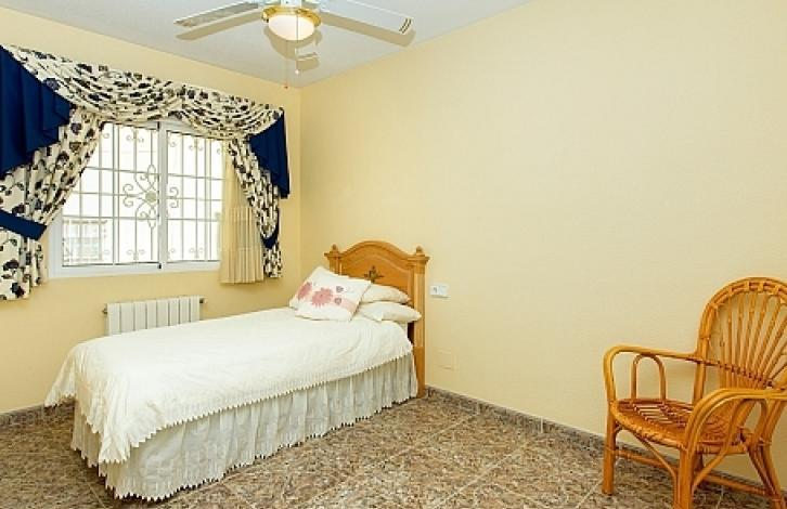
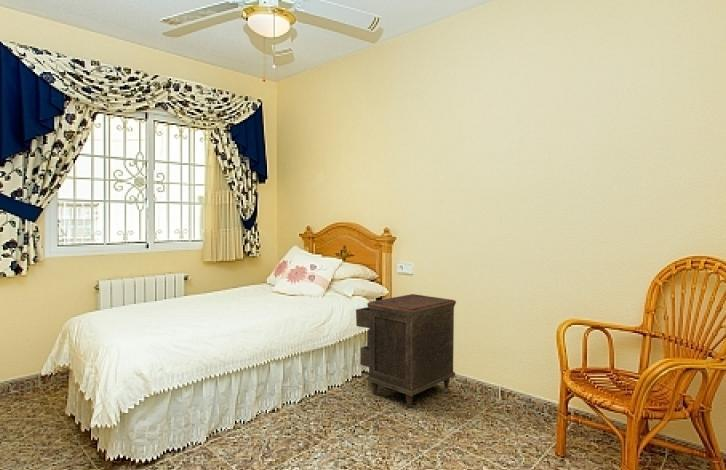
+ nightstand (402, 343)
